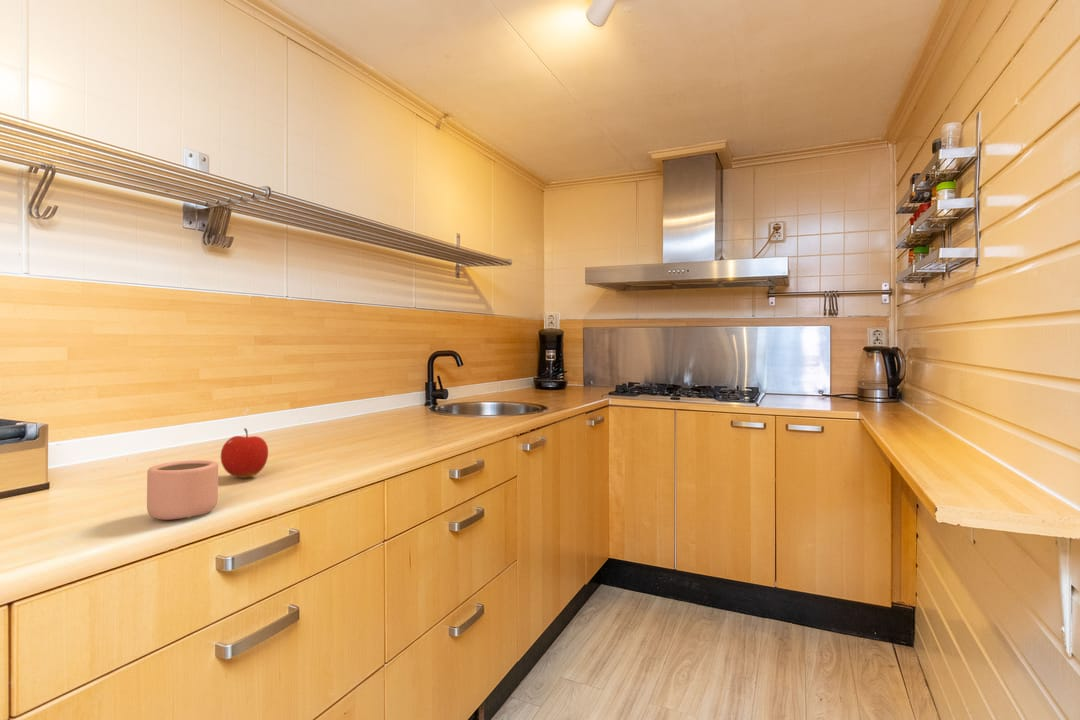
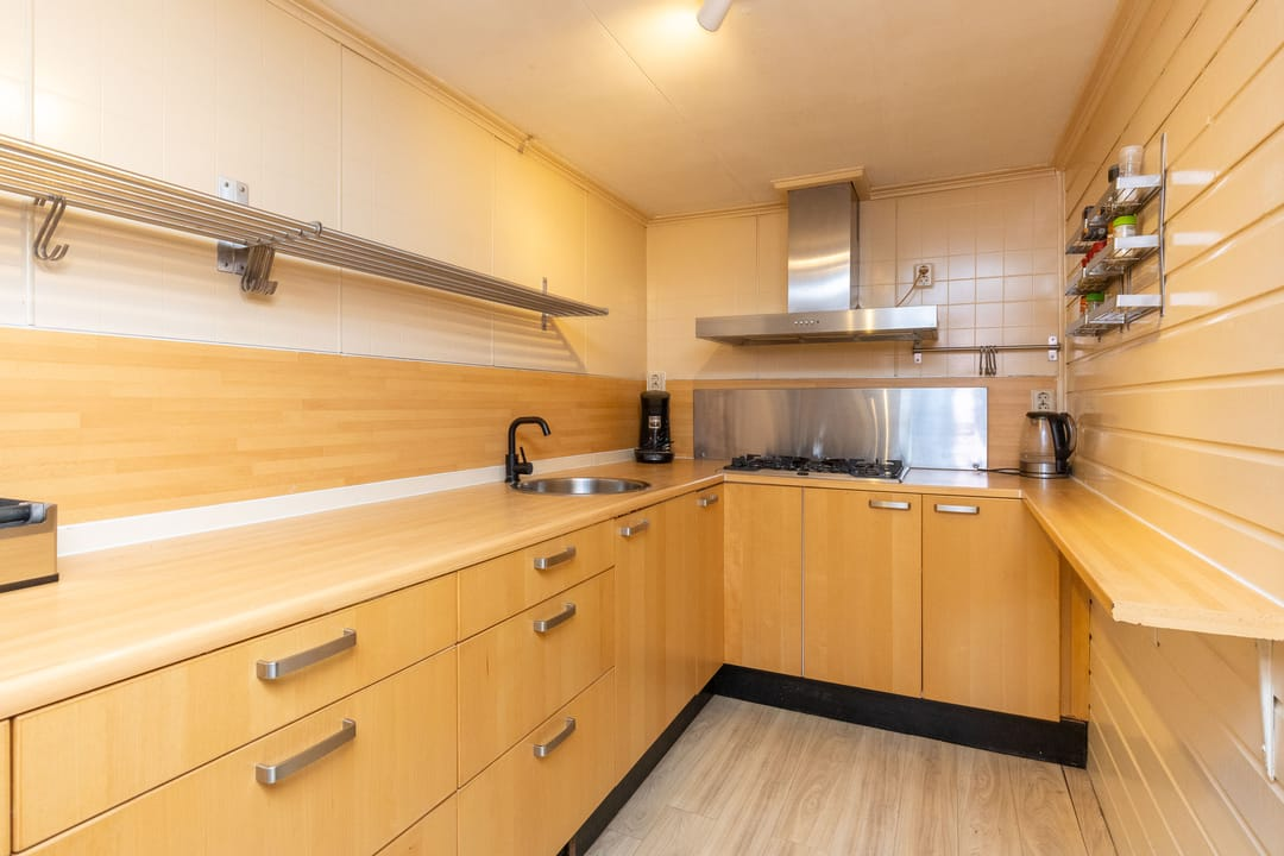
- mug (189, 486)
- fruit (244, 452)
